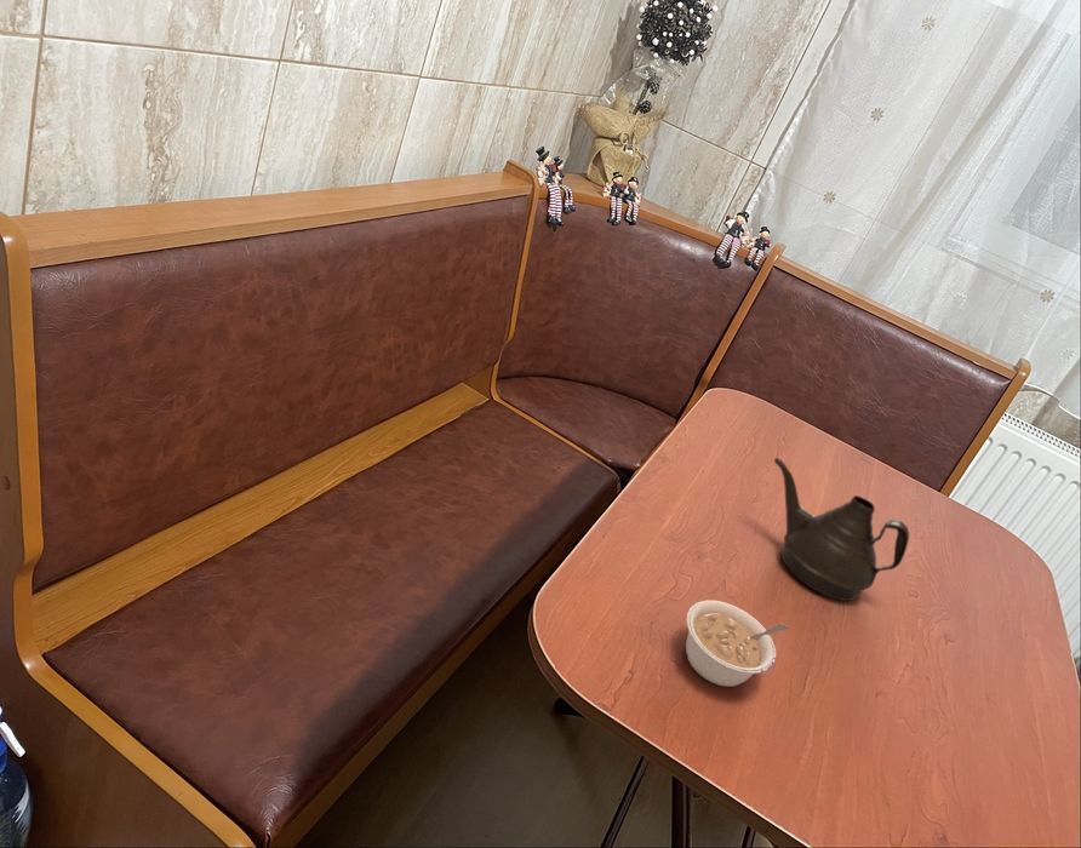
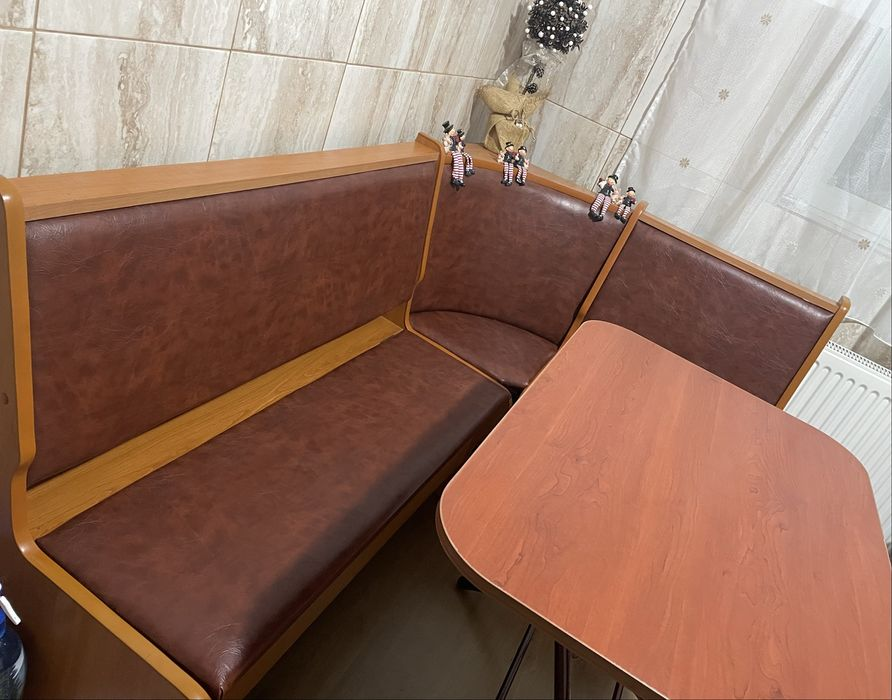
- teapot (824, 527)
- legume (726, 643)
